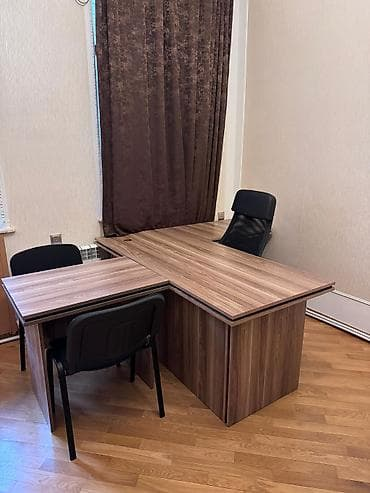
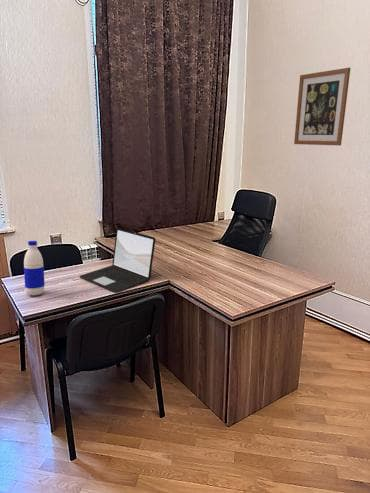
+ wall art (319, 109)
+ water bottle (33, 268)
+ laptop (116, 257)
